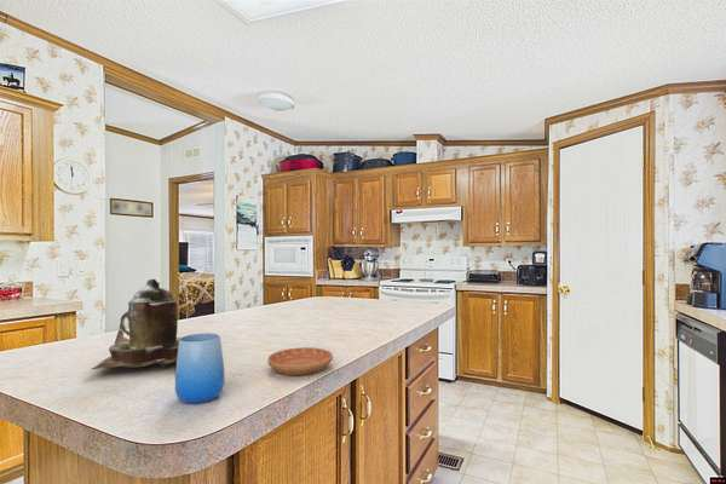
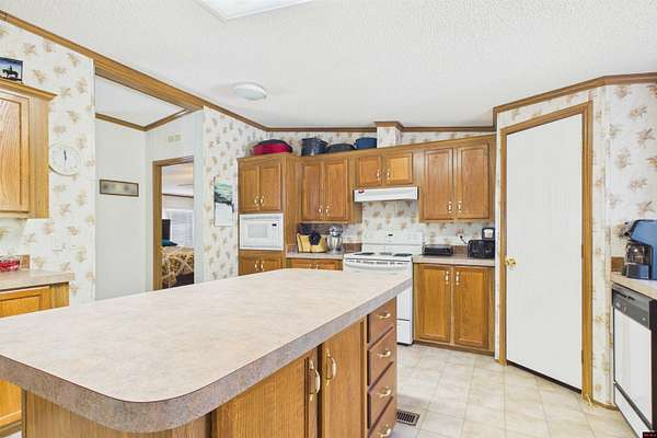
- teapot (159, 319)
- saucer (300, 361)
- cup (200, 367)
